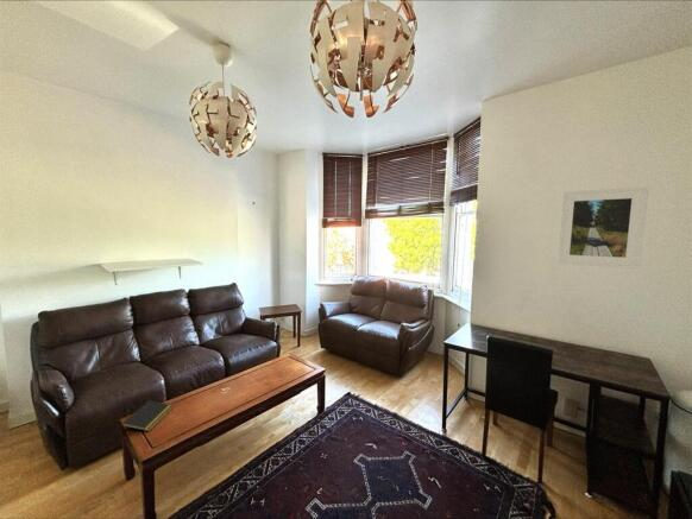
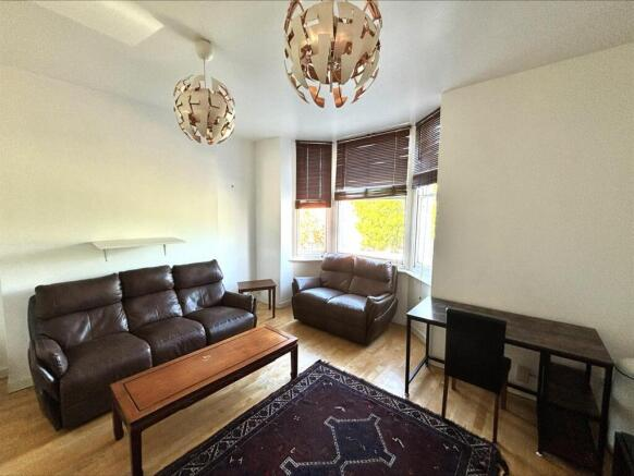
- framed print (598, 228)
- notepad (149, 414)
